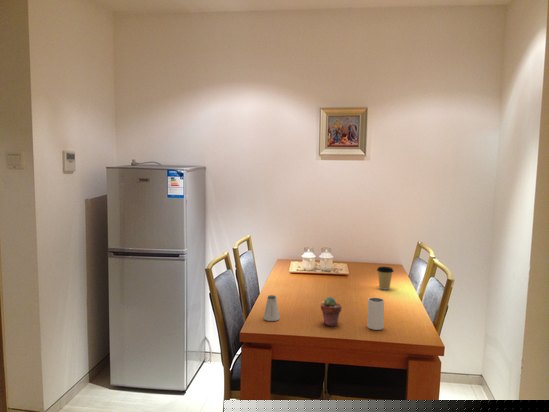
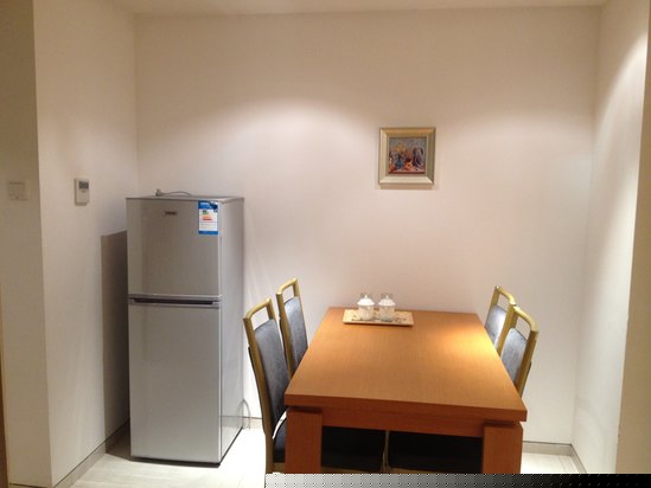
- potted succulent (330, 310)
- saltshaker (271, 307)
- mug (375, 312)
- coffee cup (384, 277)
